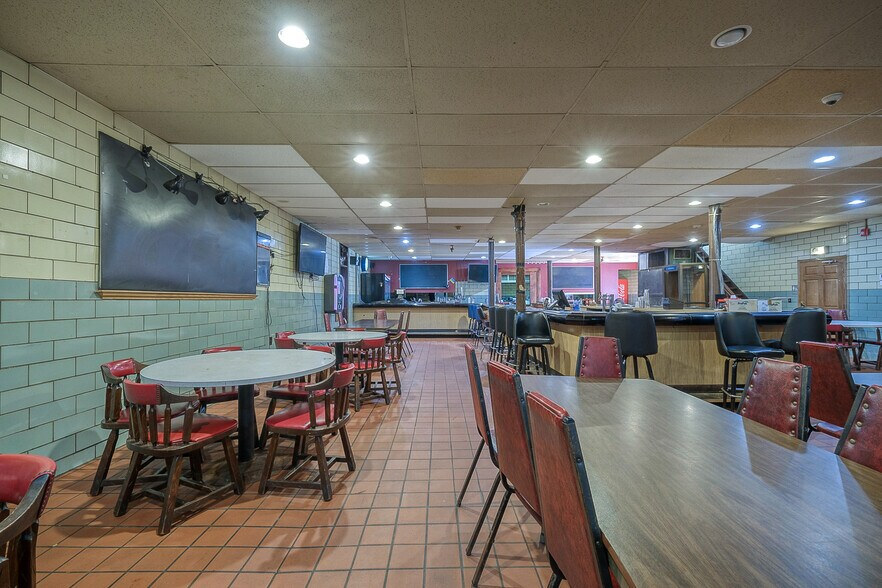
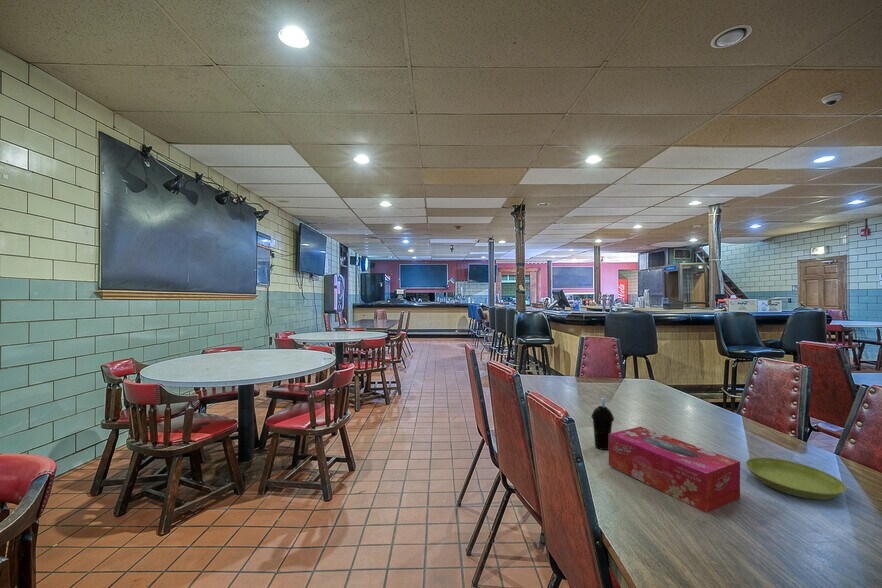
+ cup (602, 422)
+ saucer (792, 478)
+ tissue box (668, 463)
